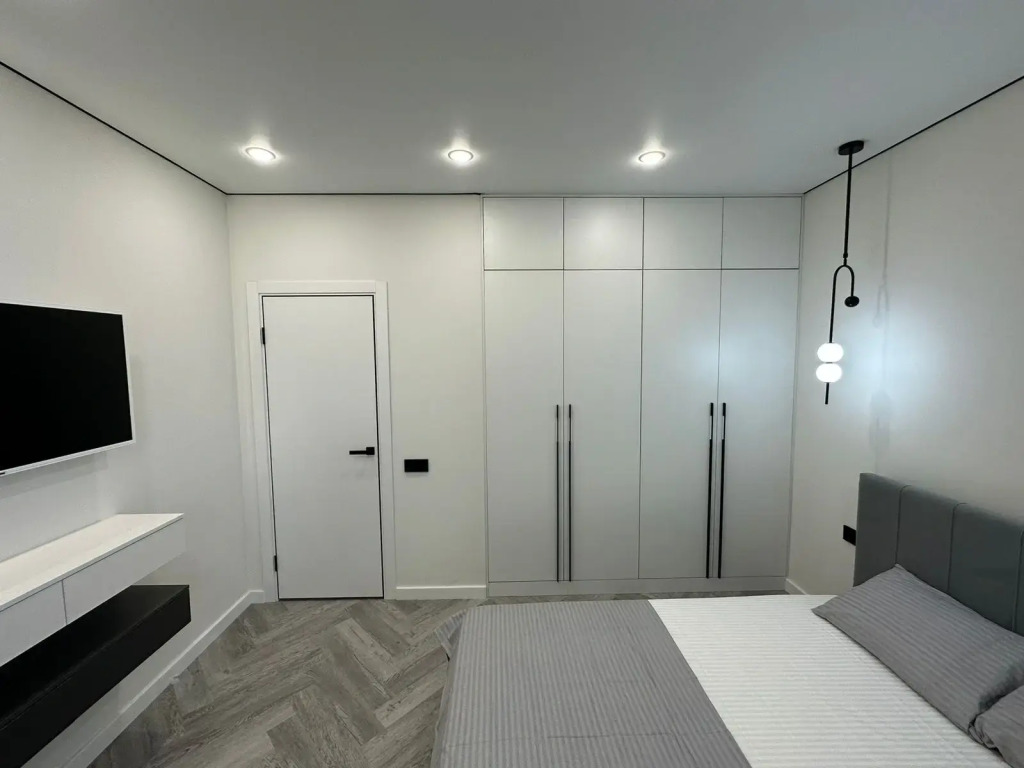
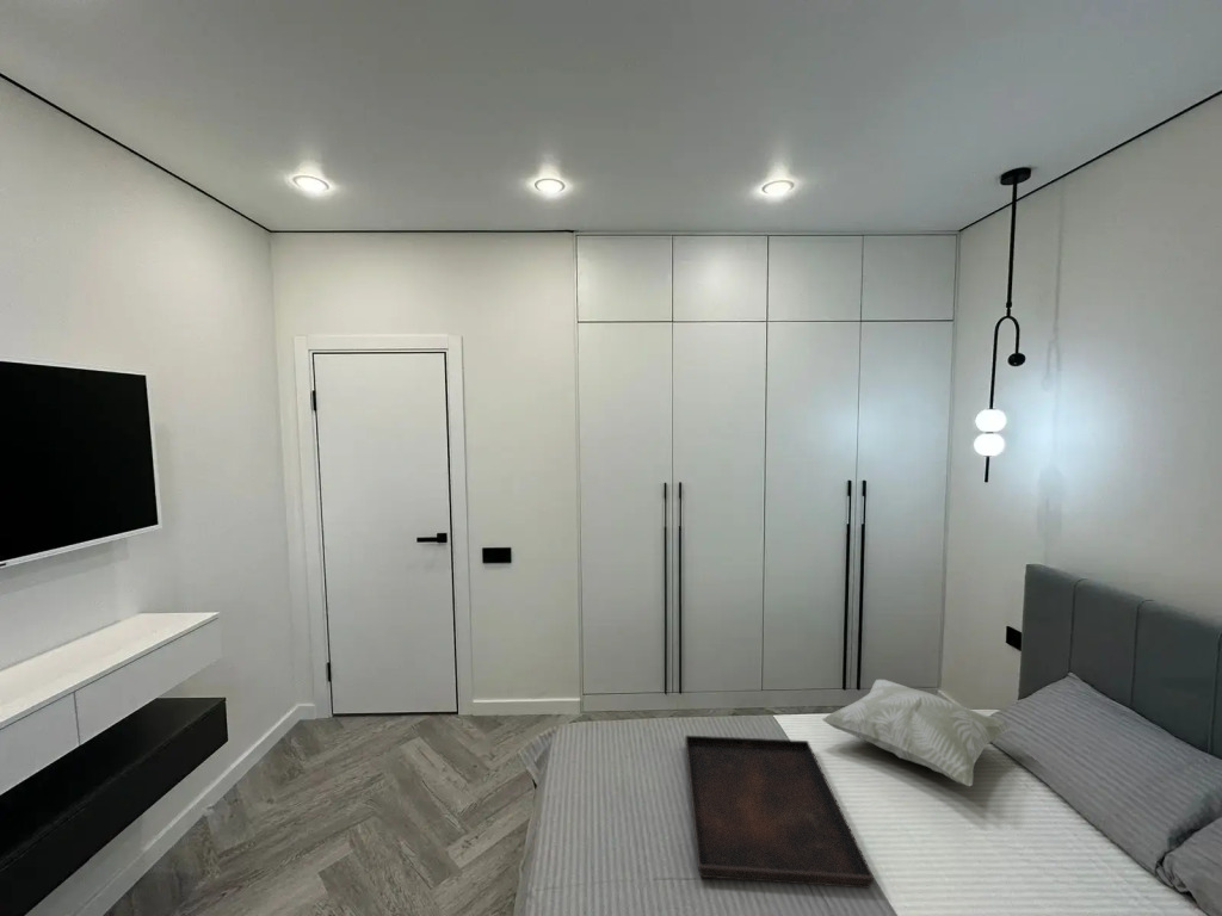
+ decorative pillow (915, 723)
+ serving tray (761, 798)
